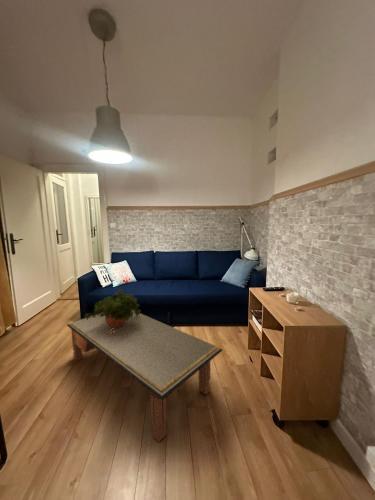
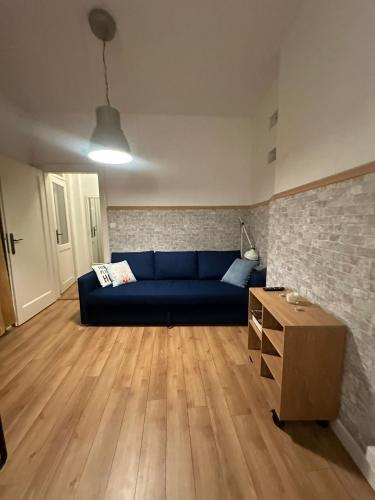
- coffee table (137, 353)
- potted plant (117, 308)
